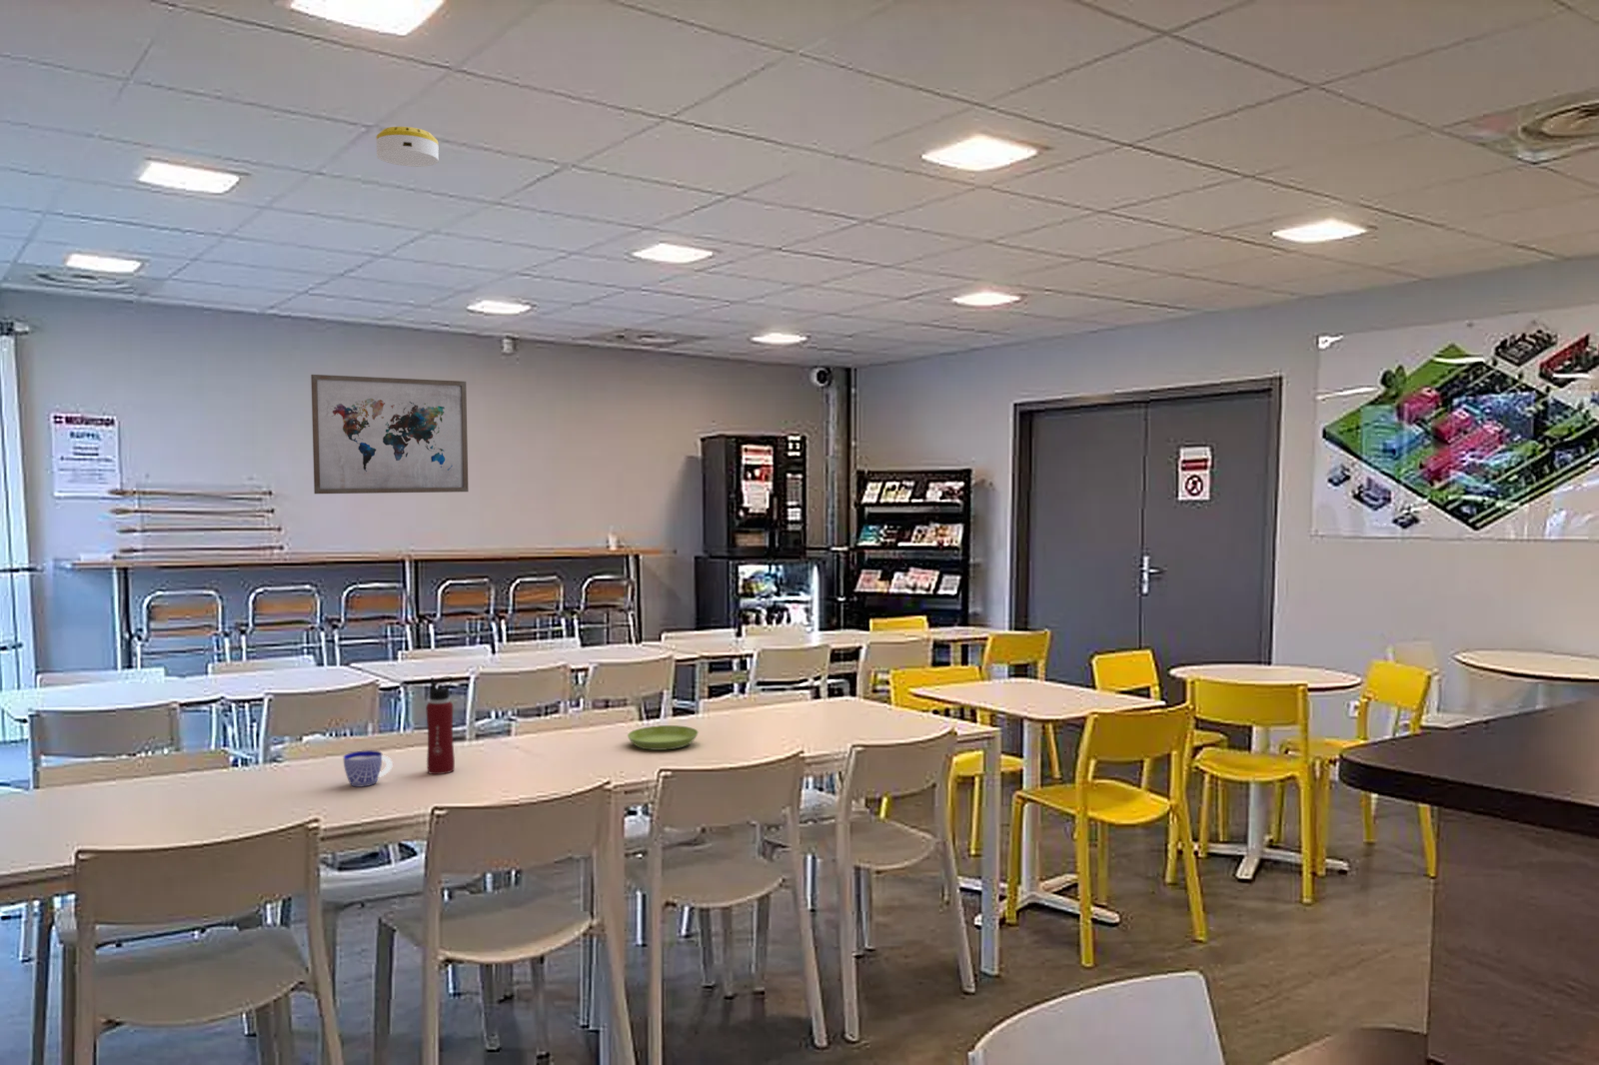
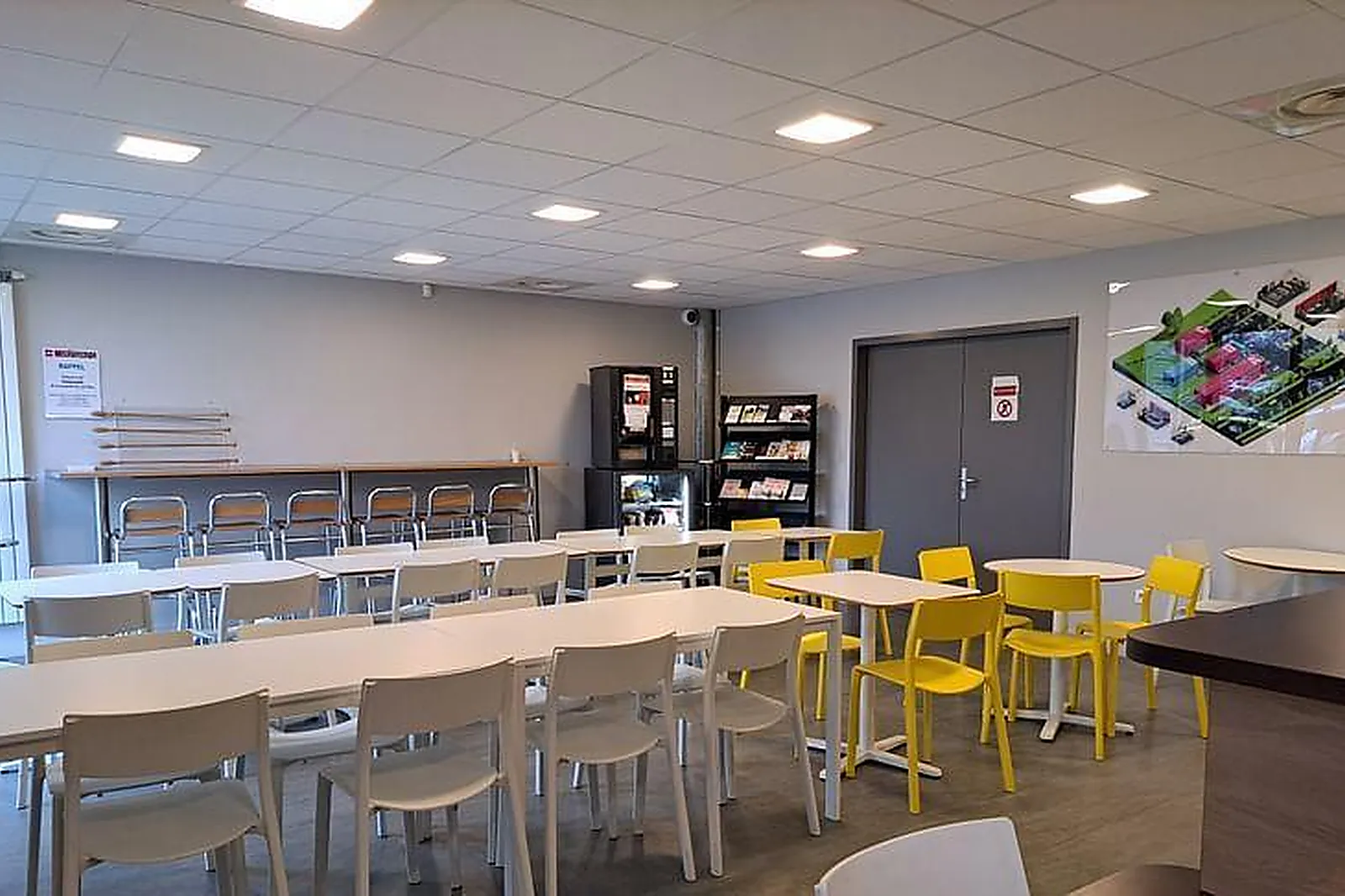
- cup (369, 768)
- saucer (662, 738)
- smoke detector (407, 146)
- water bottle (440, 724)
- wall art (392, 435)
